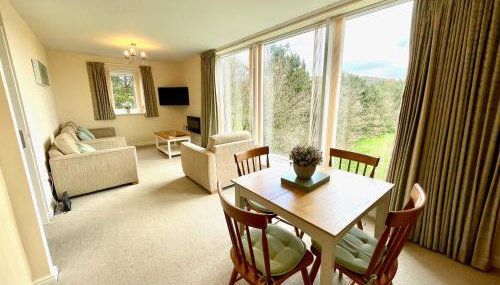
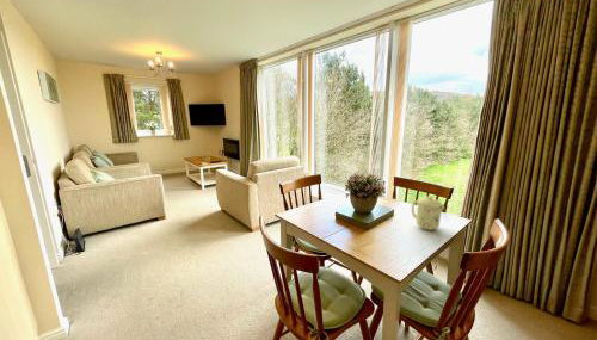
+ mug (426, 211)
